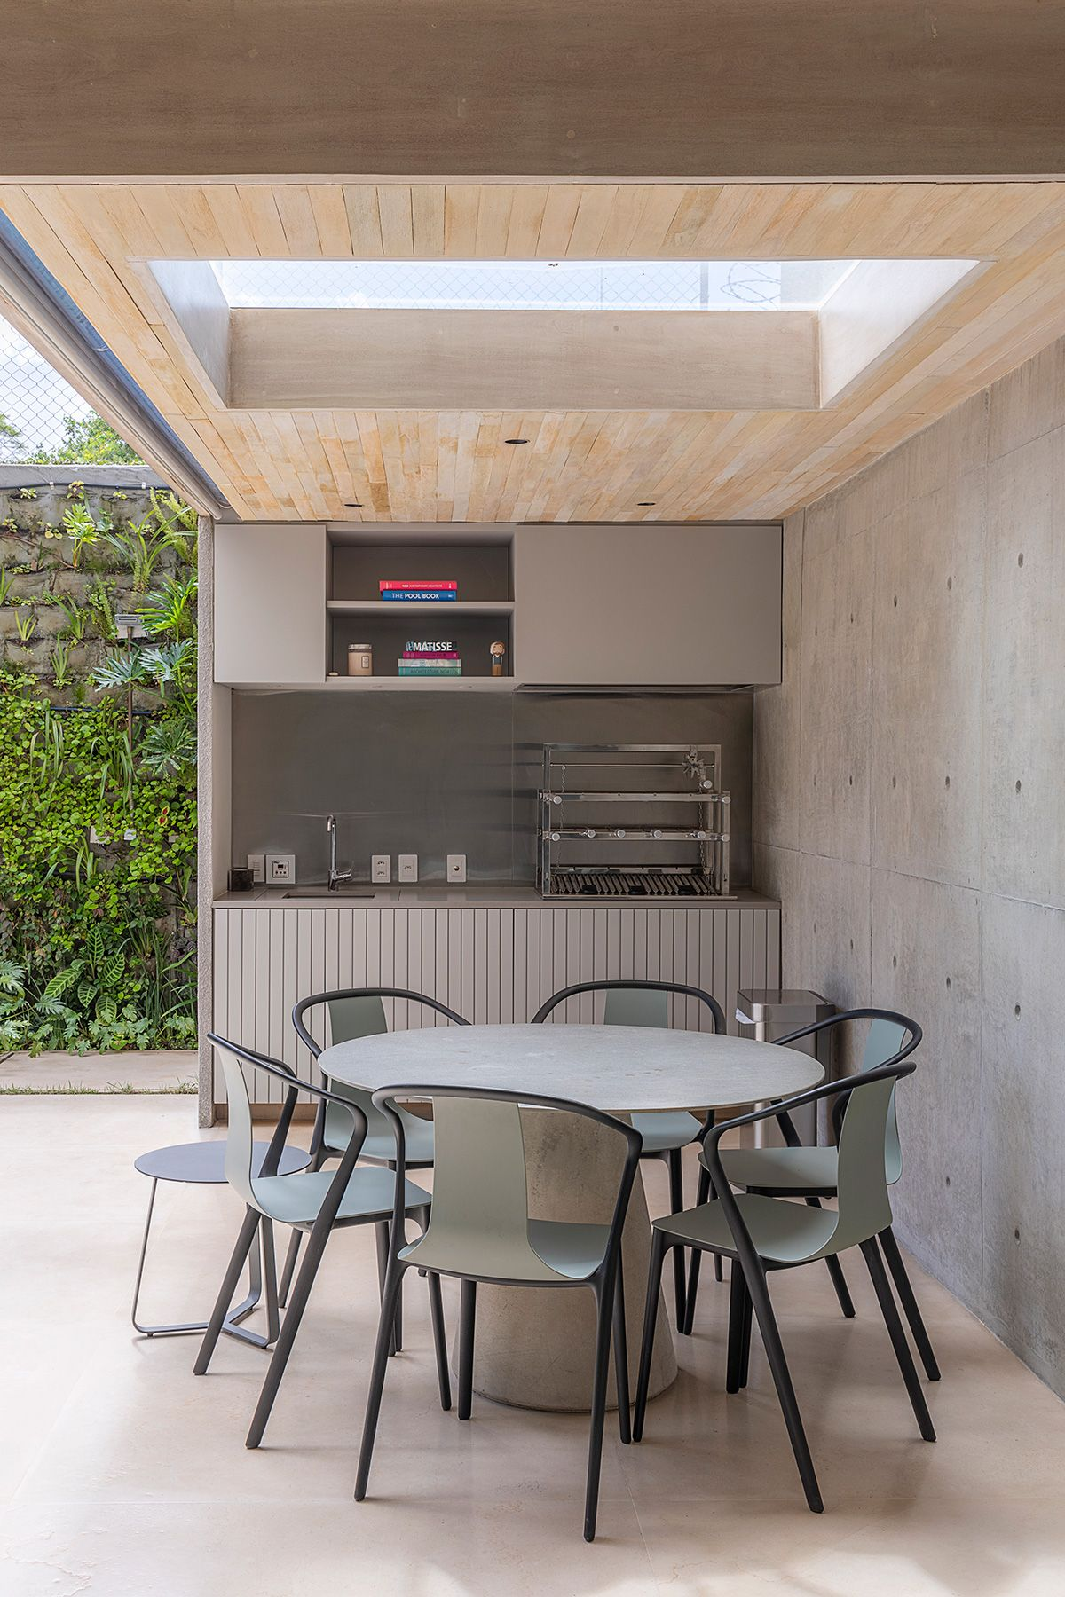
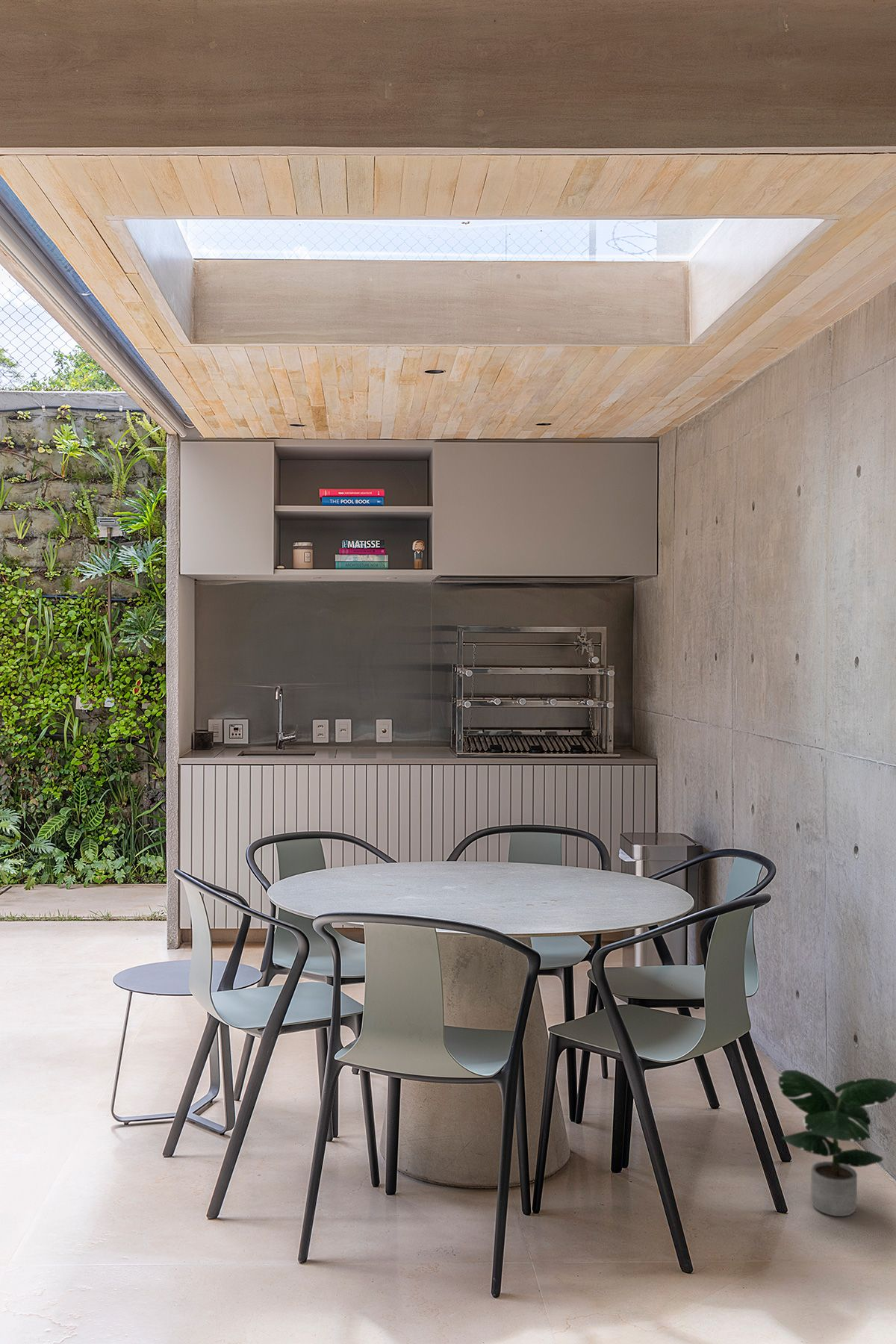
+ potted plant (838, 1146)
